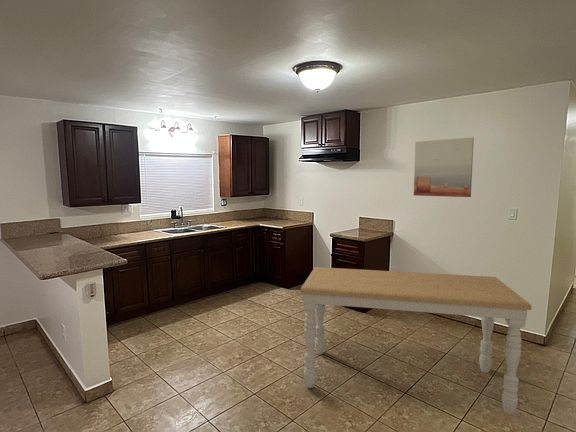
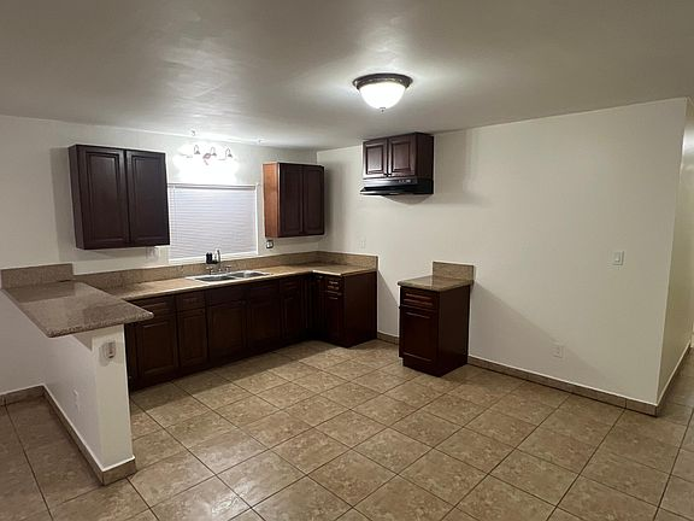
- dining table (403, 310)
- wall art (441, 168)
